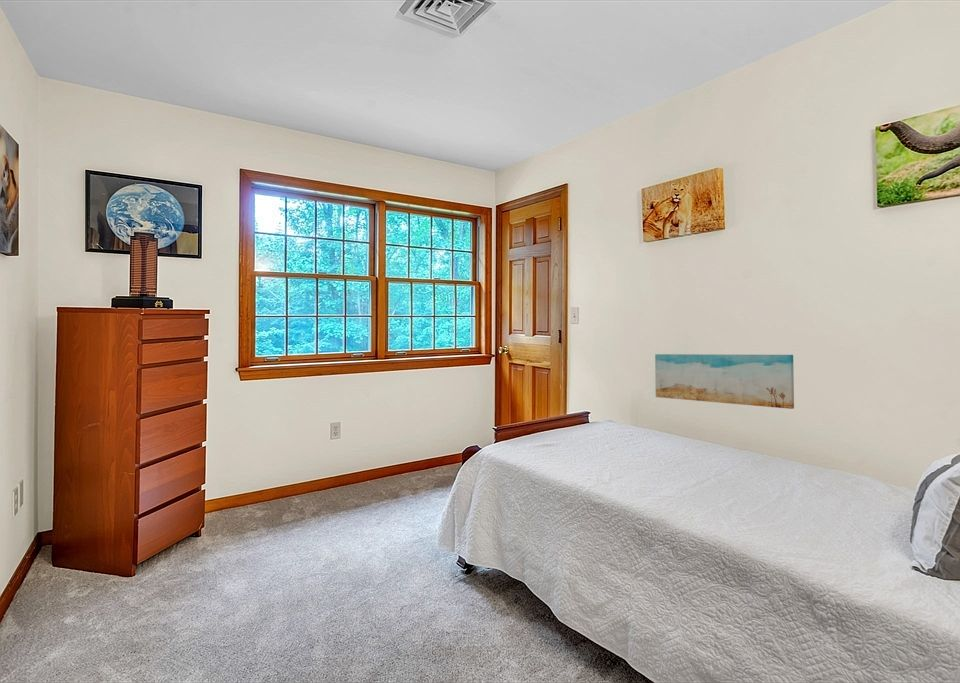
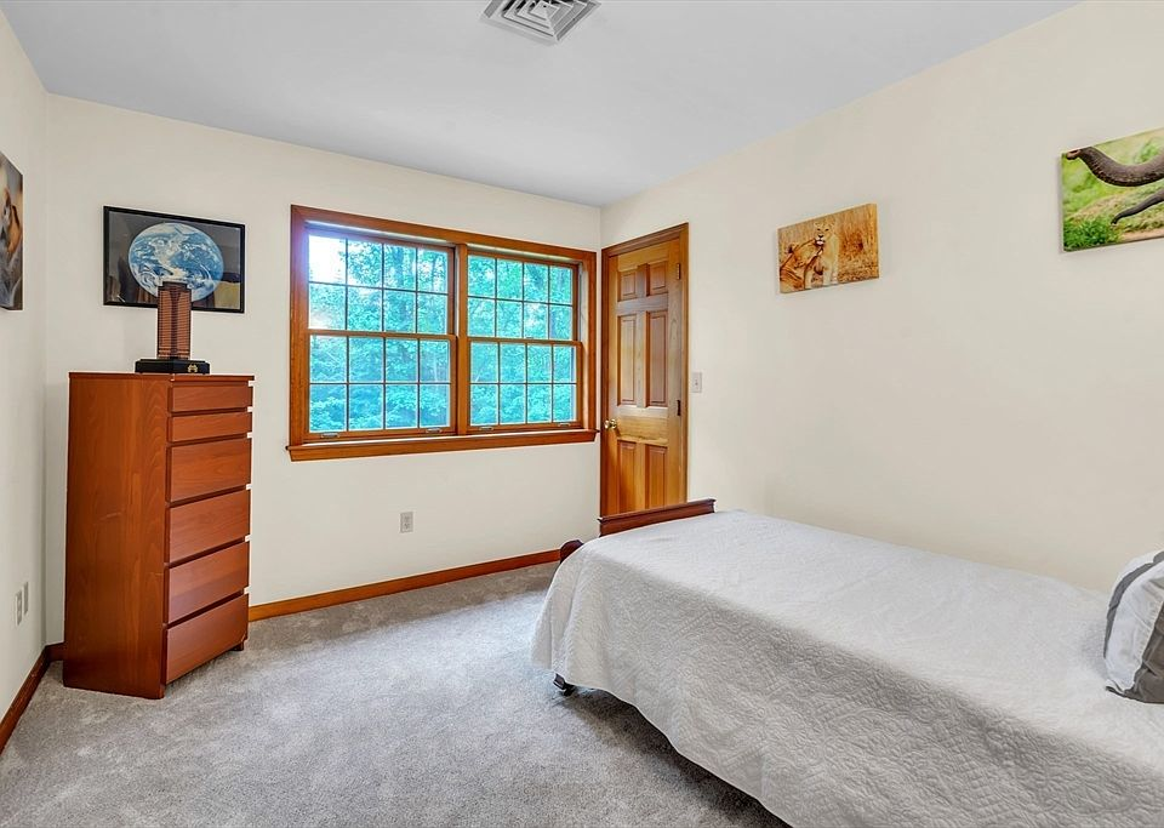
- wall art (717, 378)
